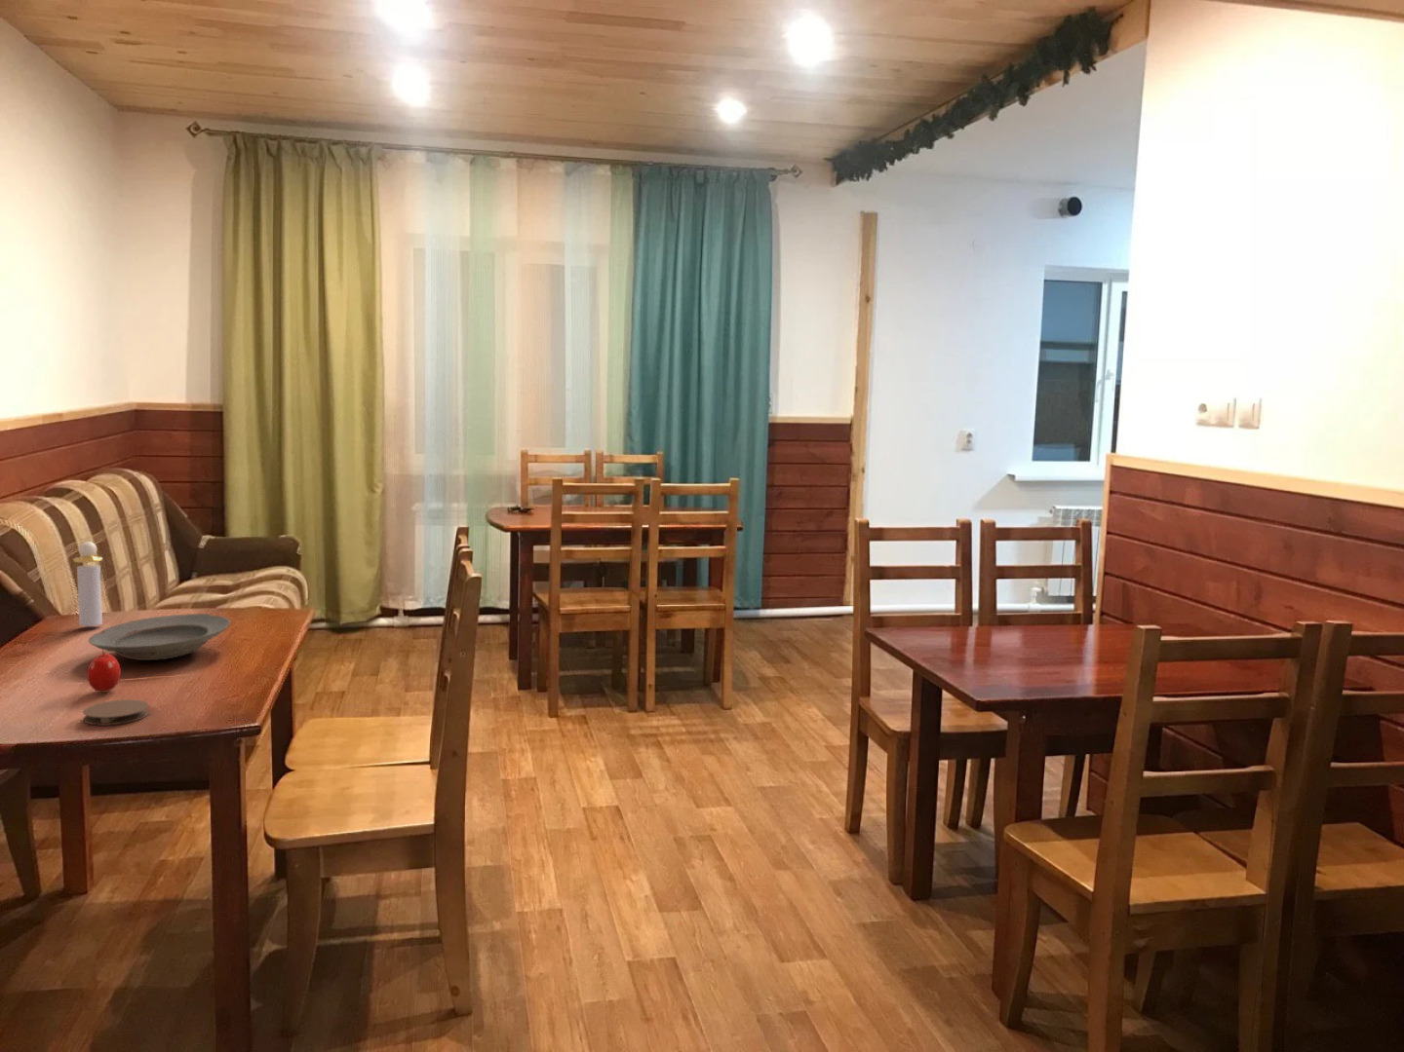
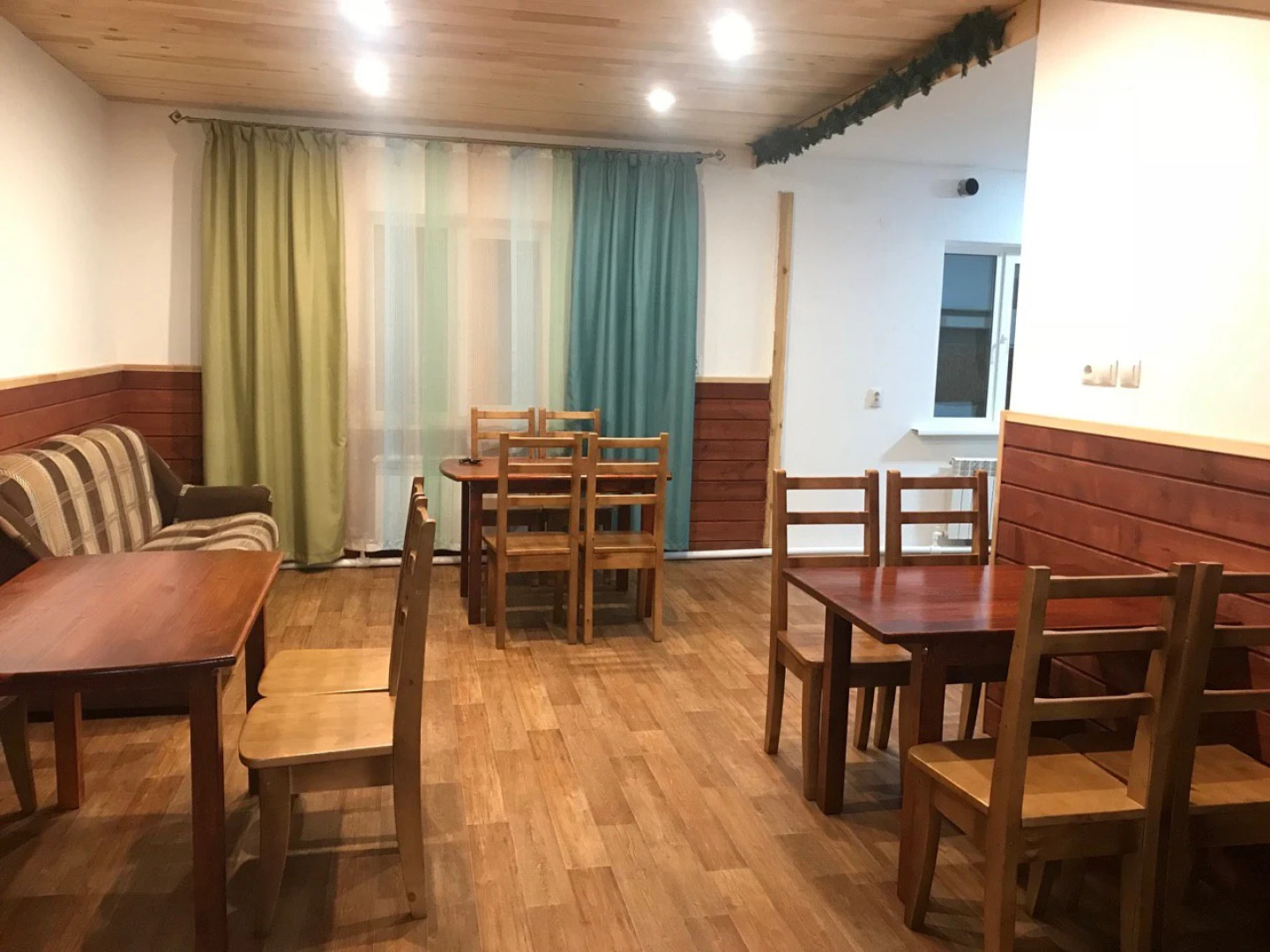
- plate (161, 640)
- apple (103, 670)
- coaster (116, 712)
- perfume bottle (88, 585)
